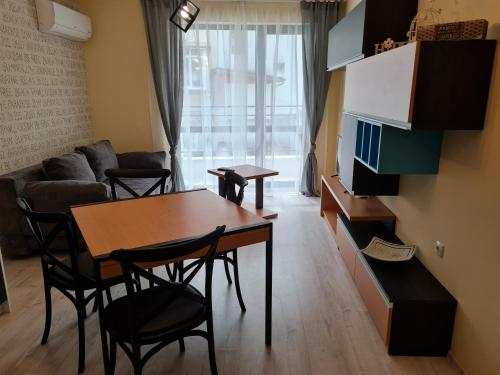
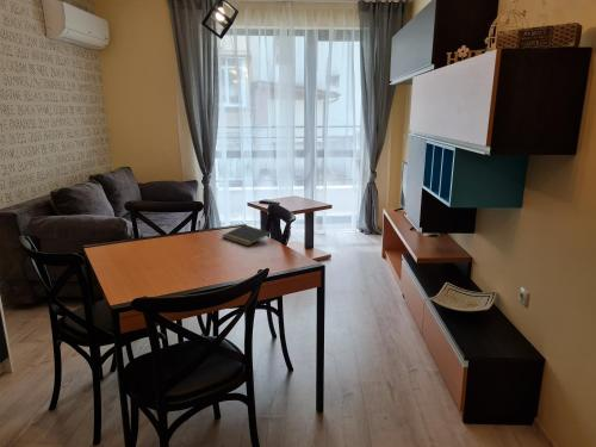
+ notepad (246, 234)
